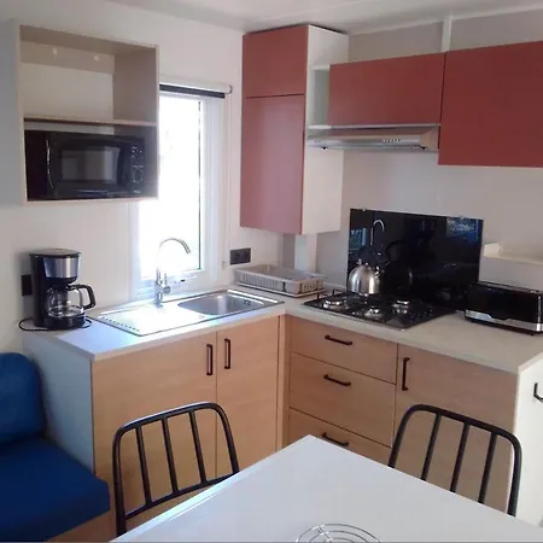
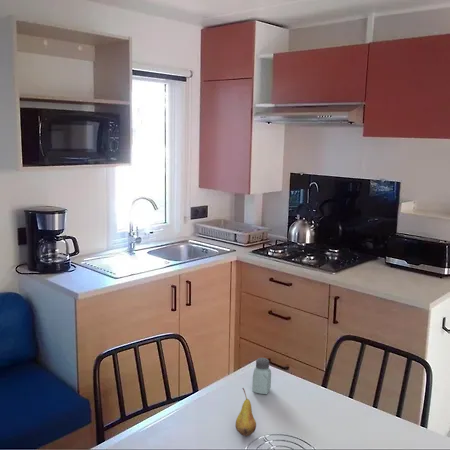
+ saltshaker (262, 375)
+ fruit (246, 413)
